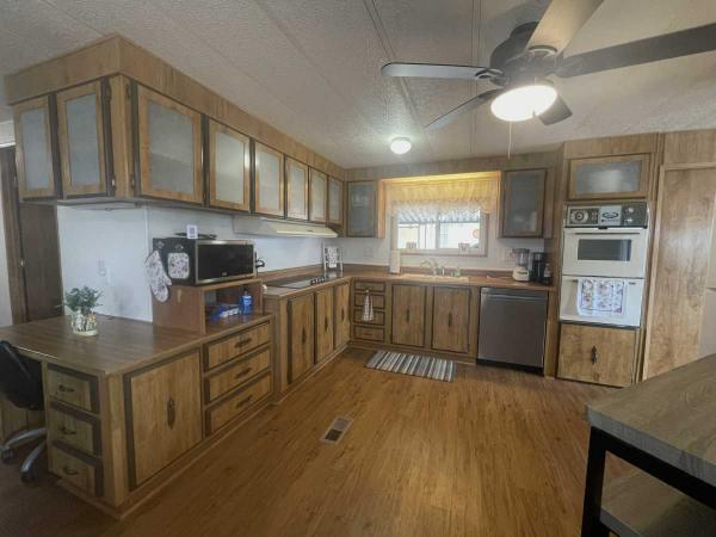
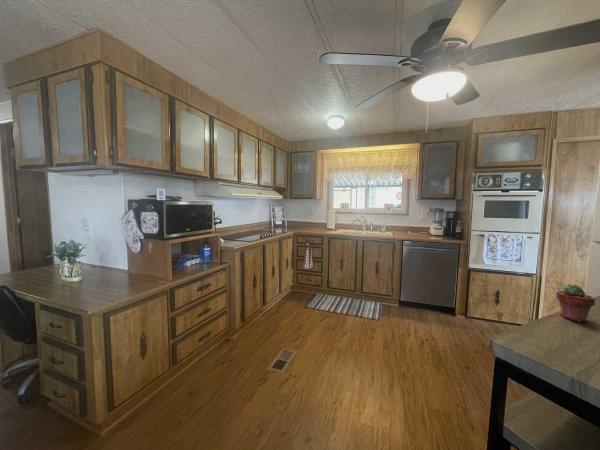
+ potted succulent (574, 301)
